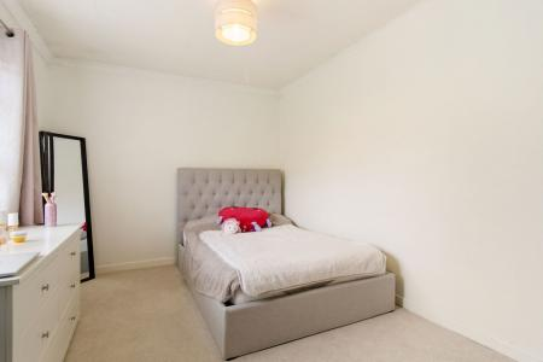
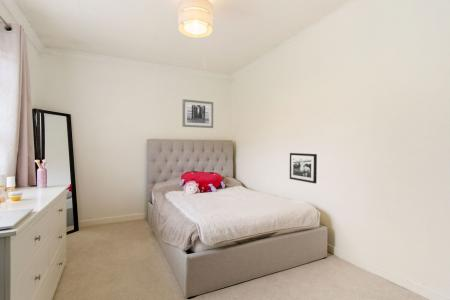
+ wall art (198, 114)
+ picture frame (302, 167)
